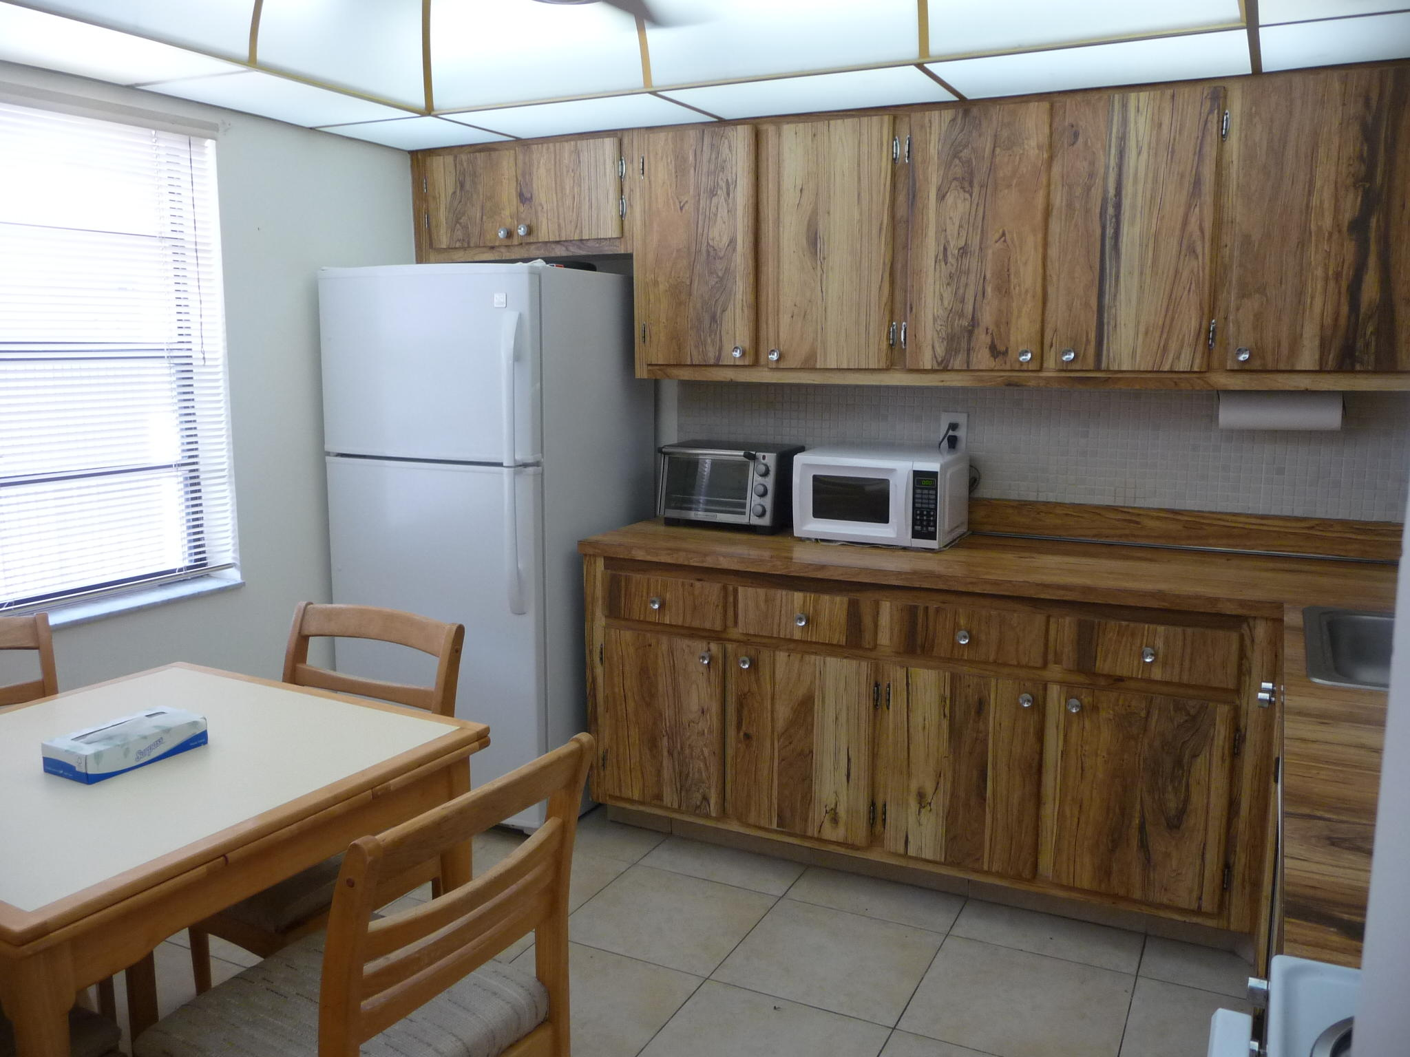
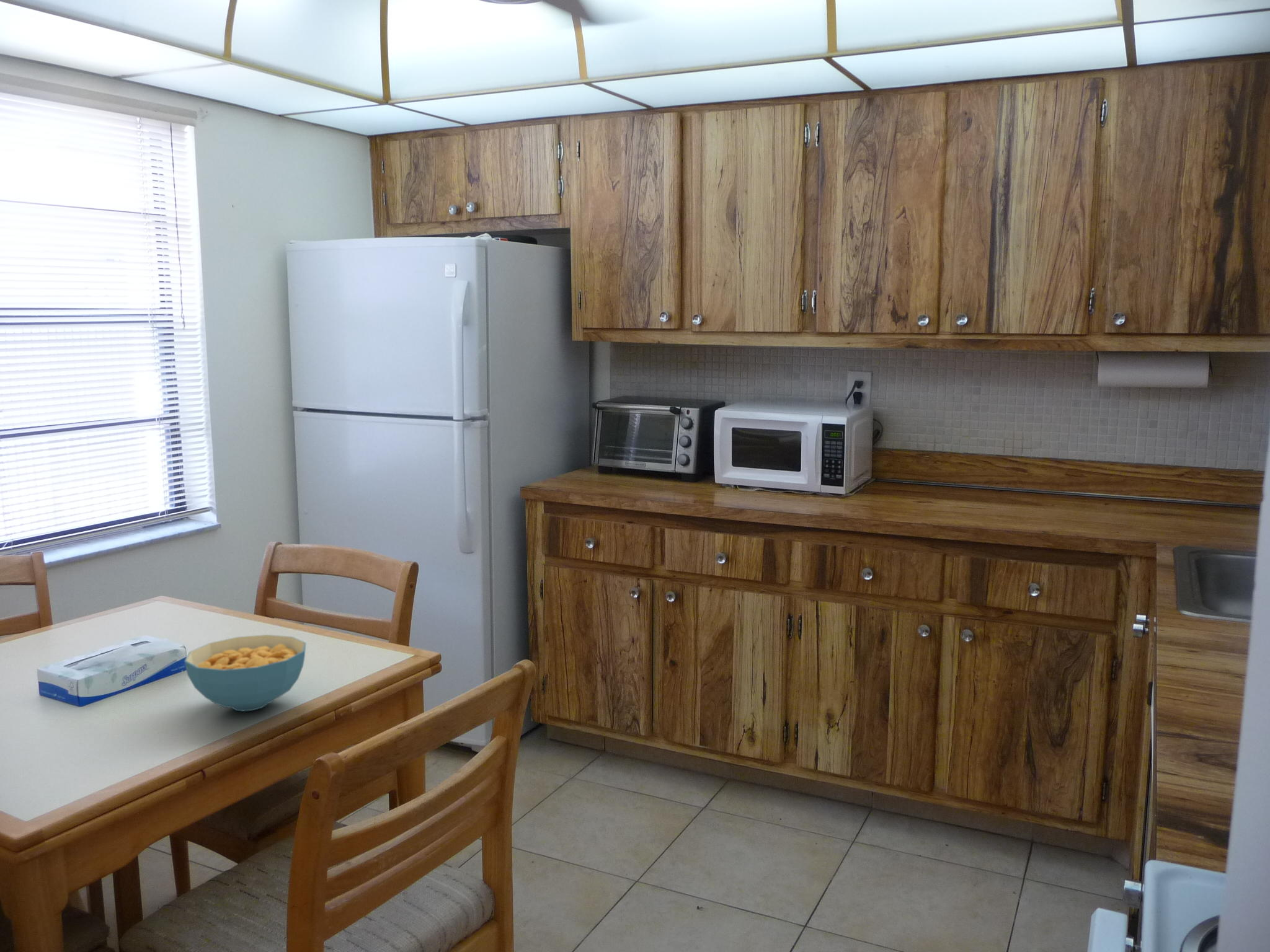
+ cereal bowl (248, 678)
